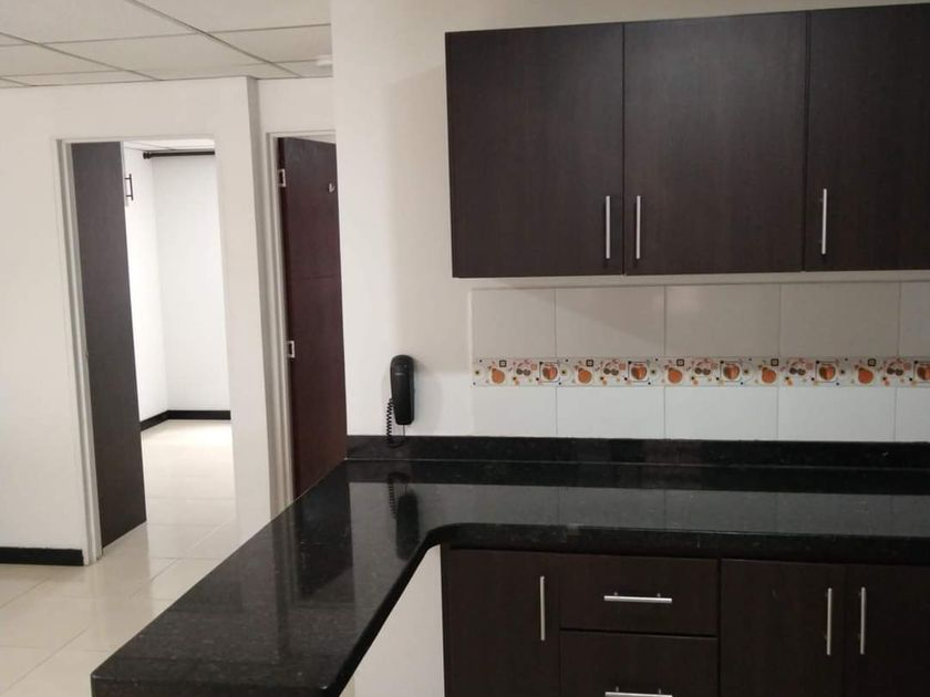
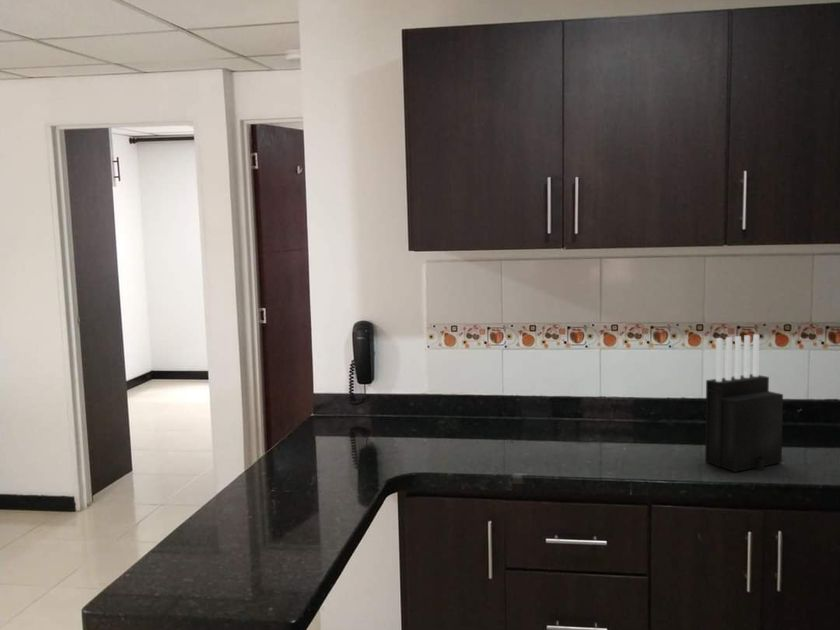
+ knife block (747, 401)
